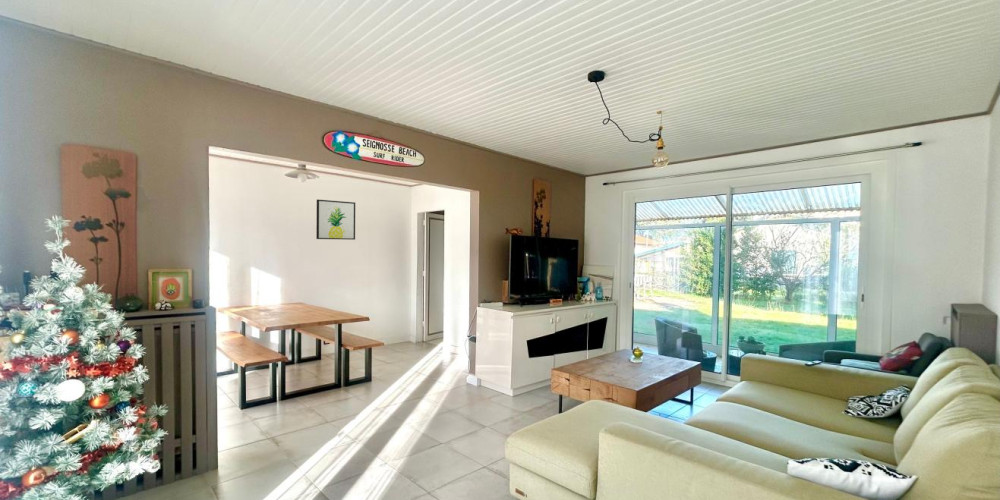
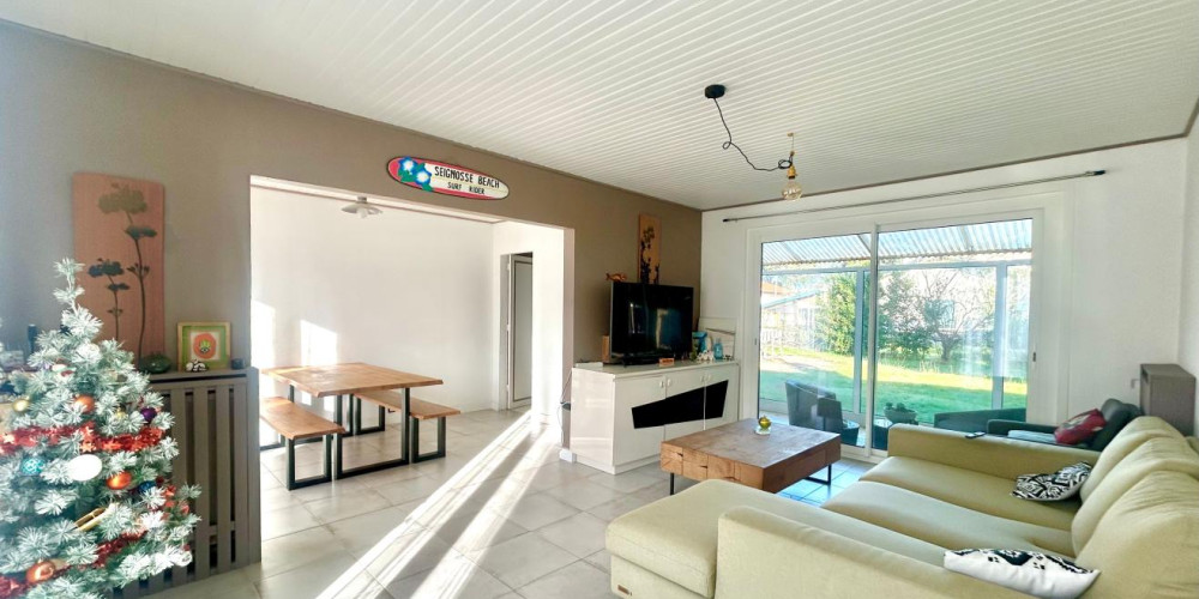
- wall art (336, 220)
